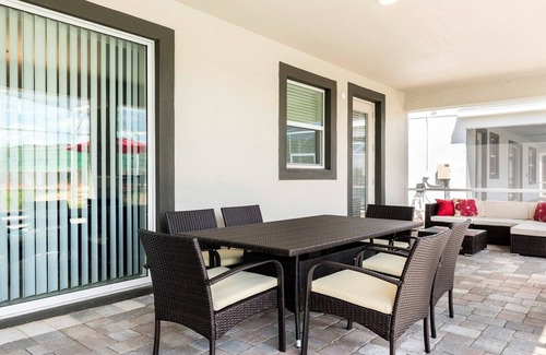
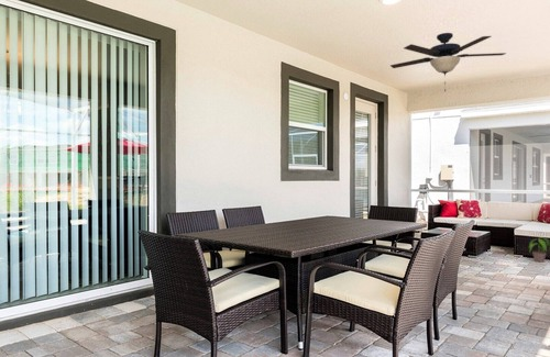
+ ceiling fan (444, 64)
+ potted plant (538, 248)
